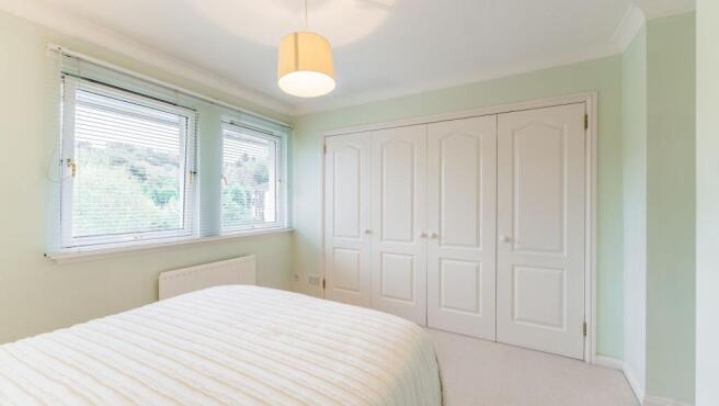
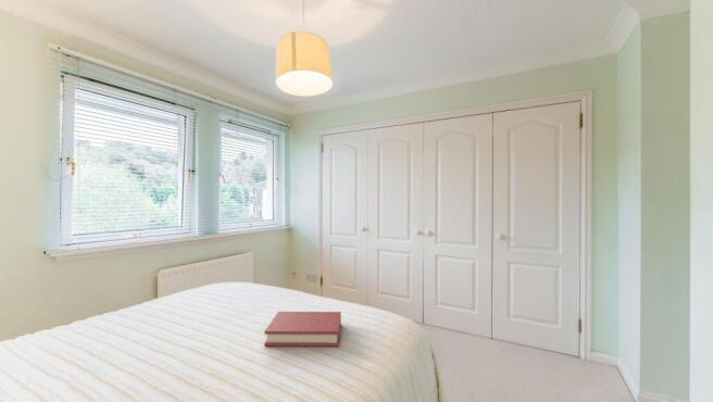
+ hardback book (305, 327)
